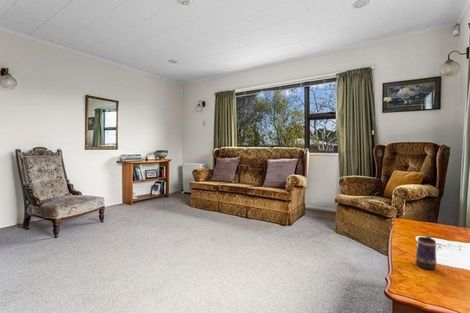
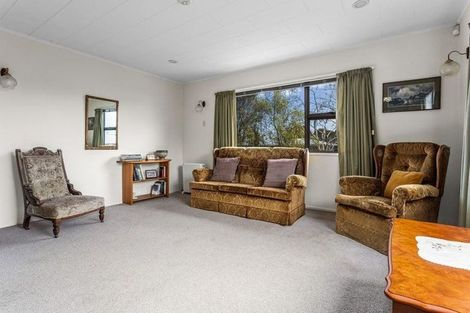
- mug (427, 251)
